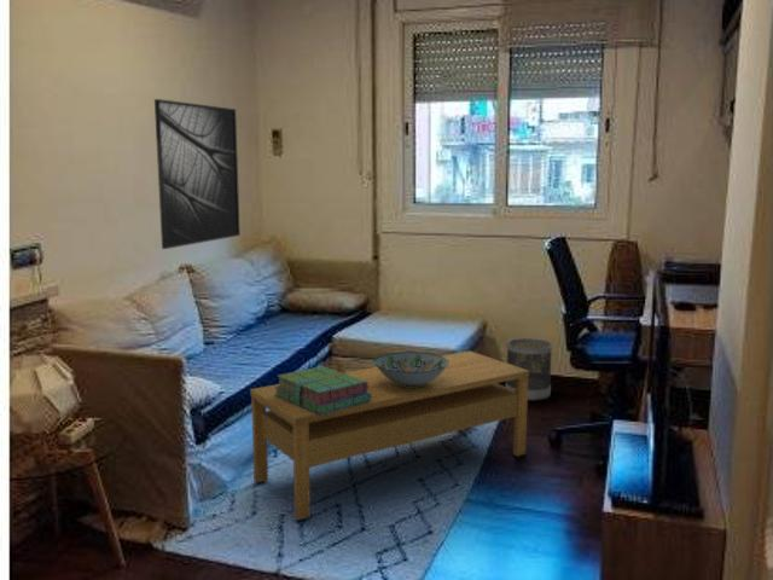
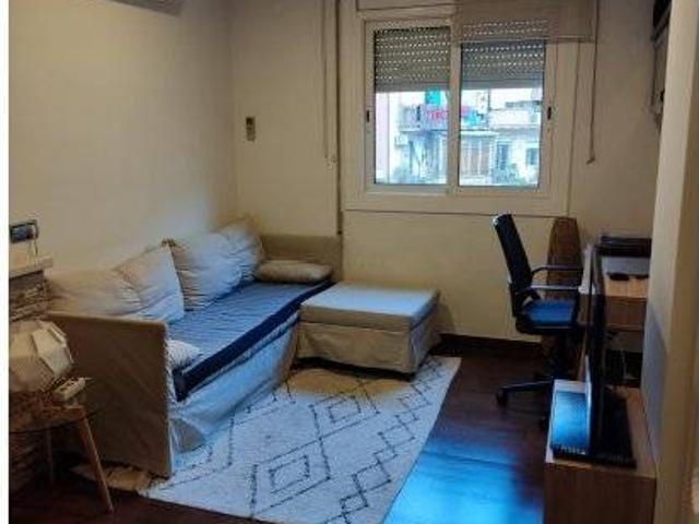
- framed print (200, 174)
- stack of books (321, 387)
- decorative bowl (411, 372)
- coffee table (395, 423)
- wastebasket (528, 369)
